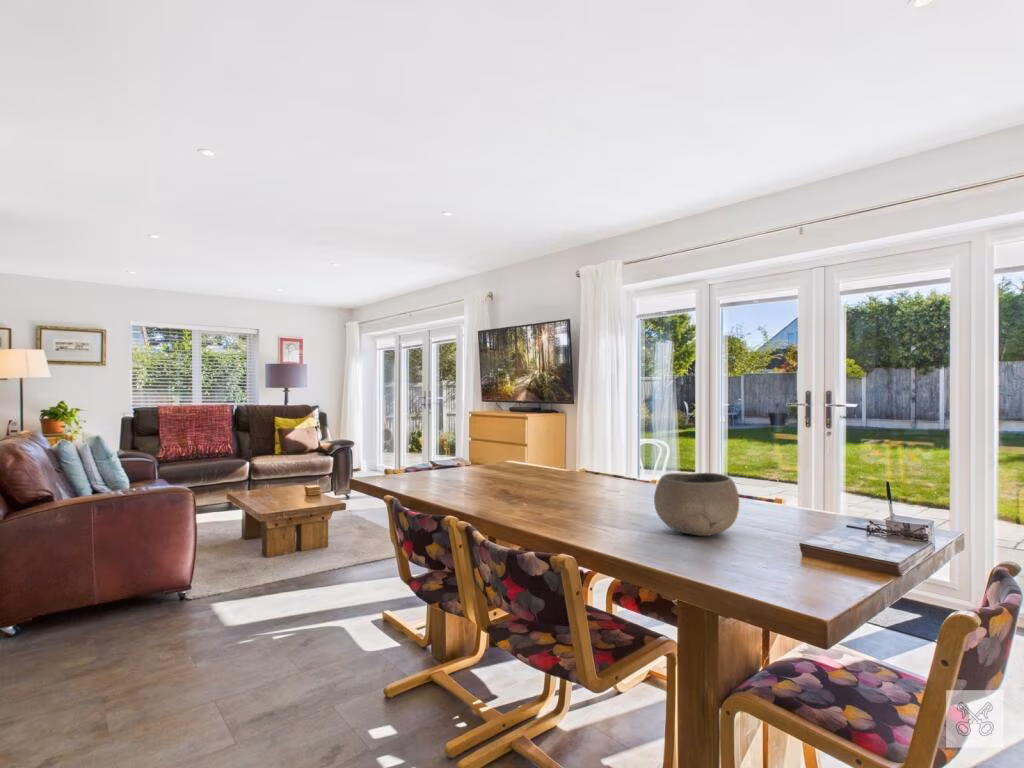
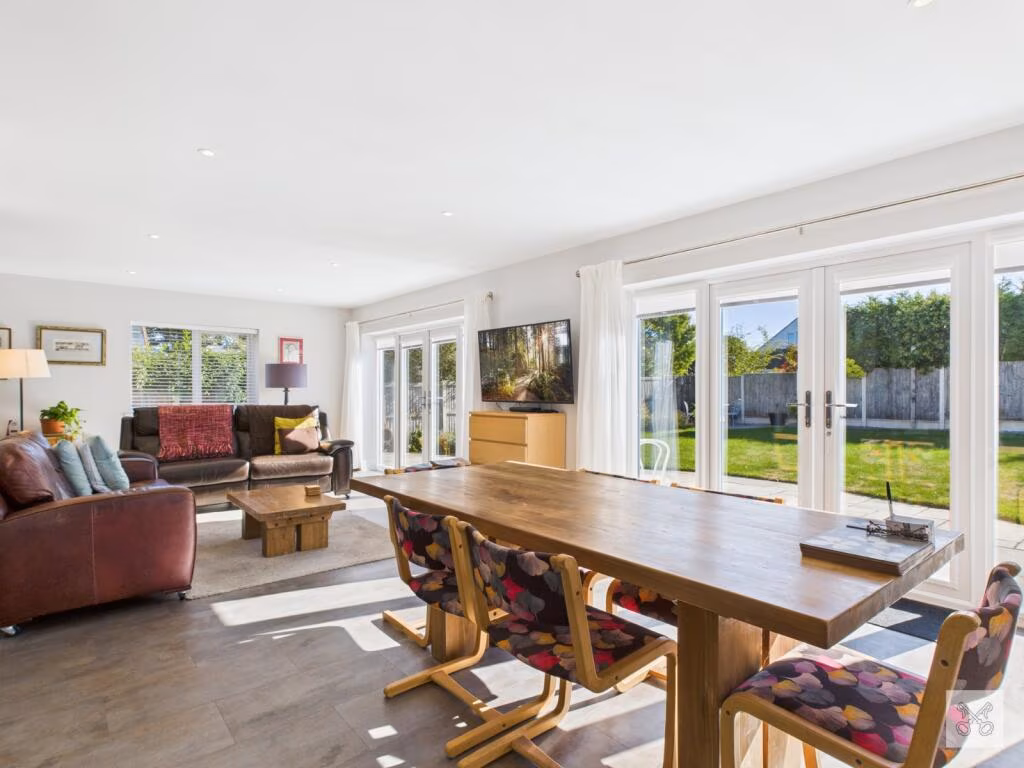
- bowl (695, 503)
